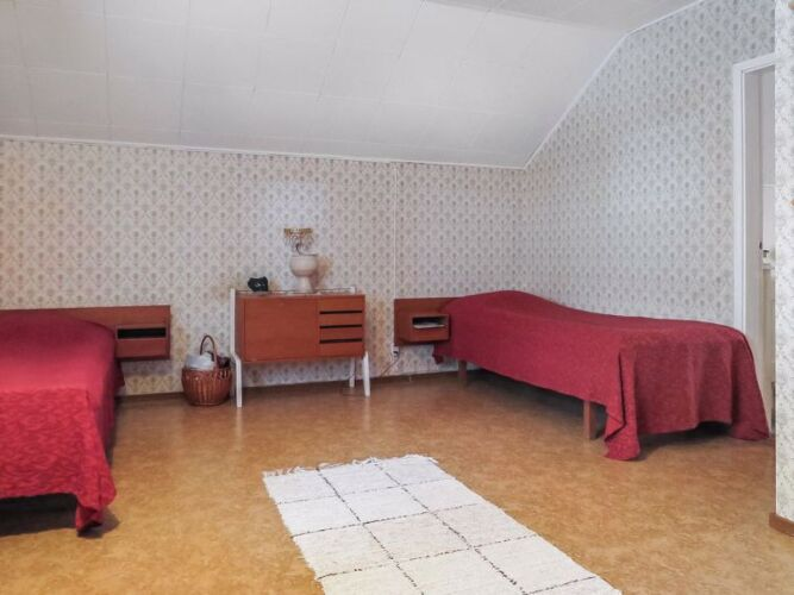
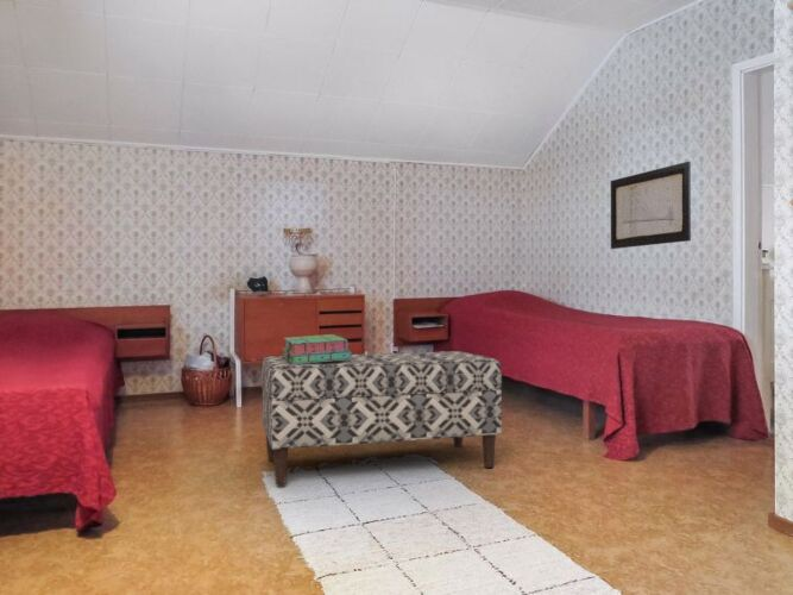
+ wall art (647, 208)
+ bench (378, 411)
+ stack of books (315, 349)
